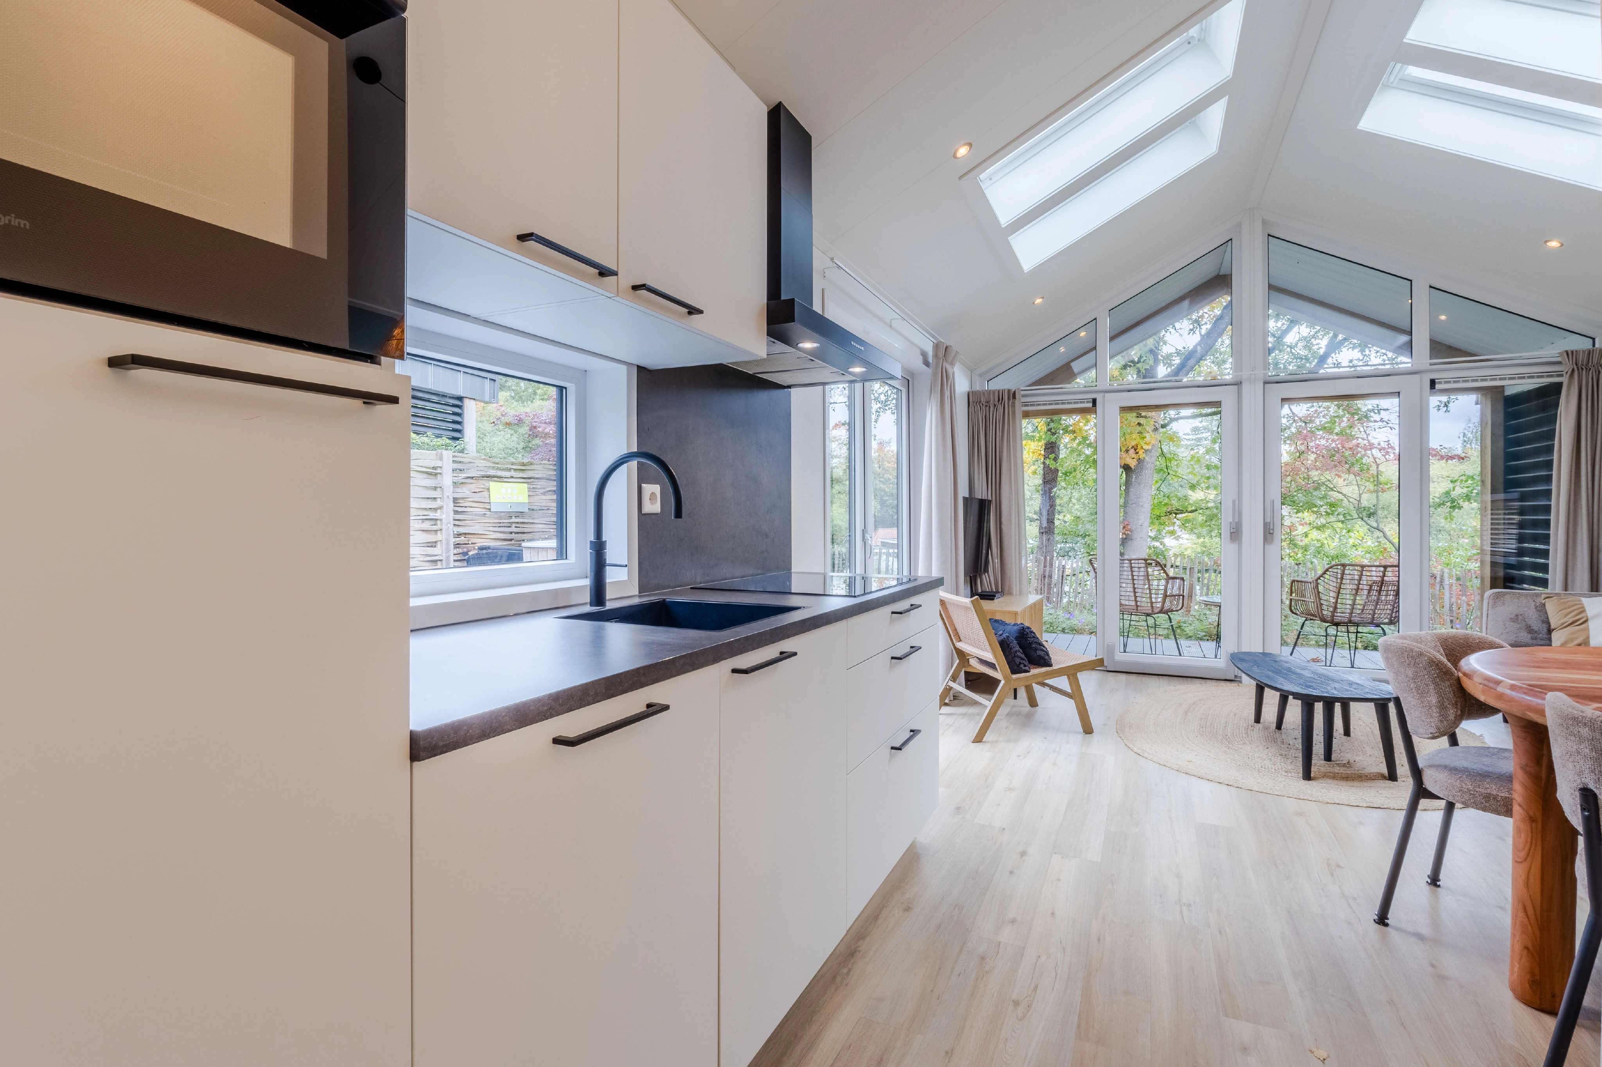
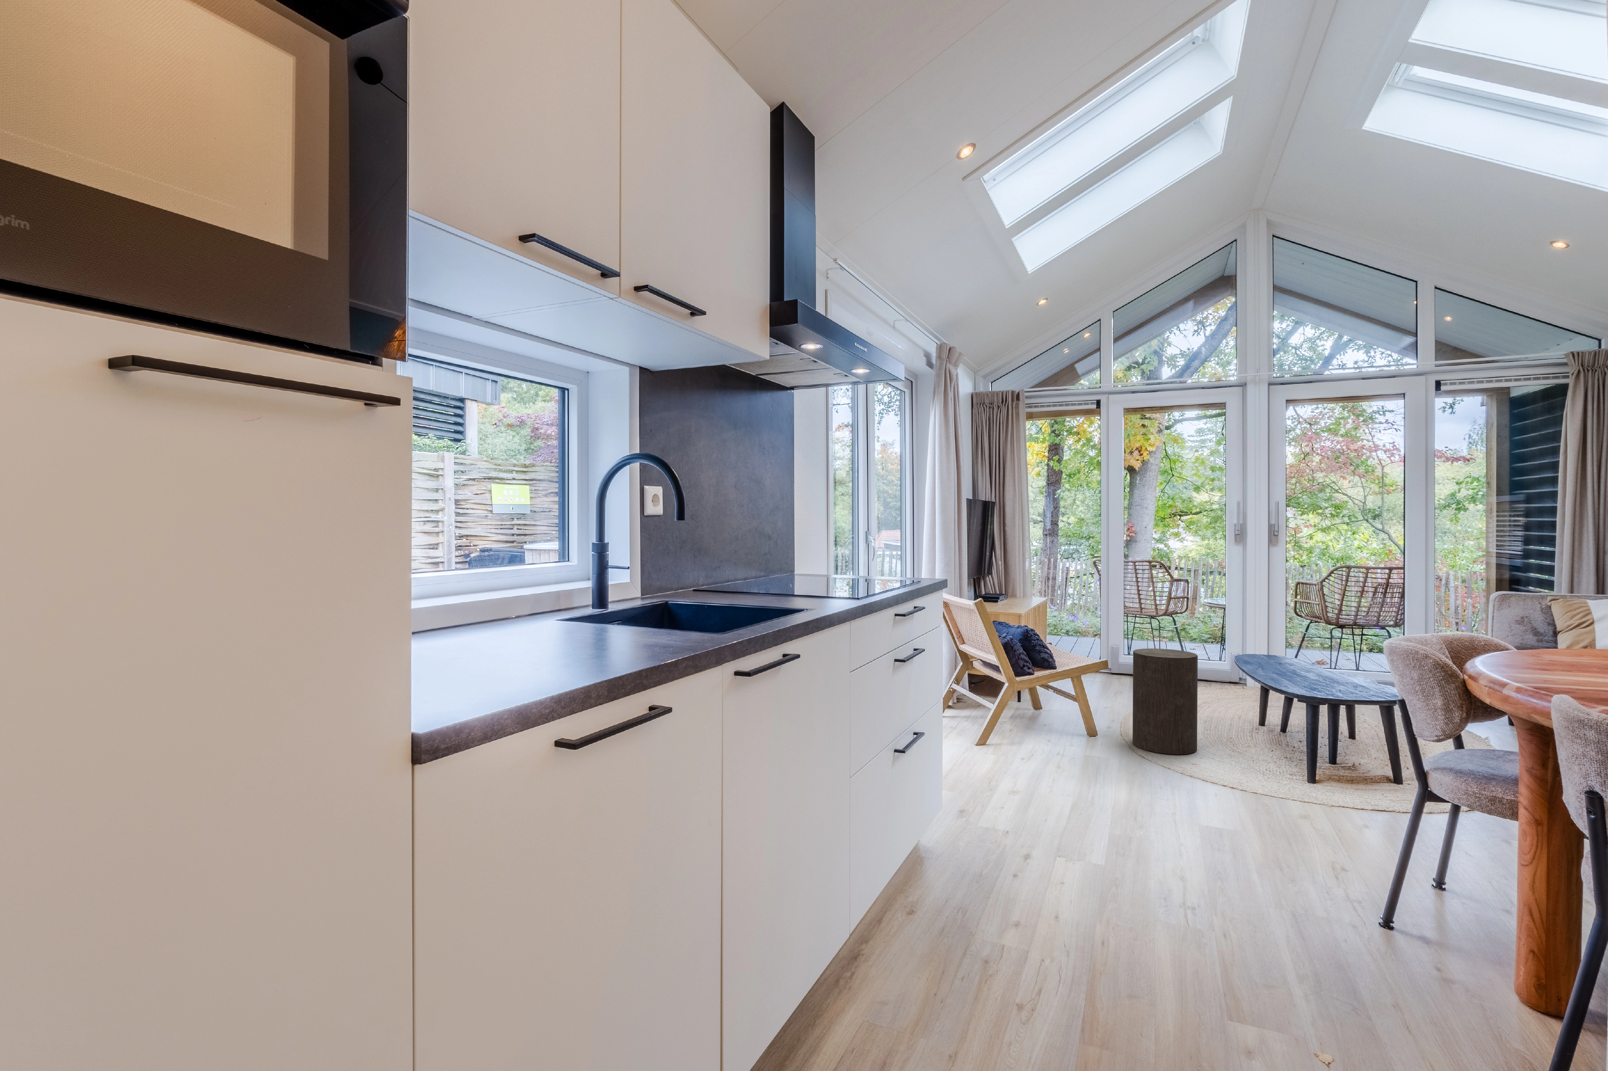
+ stool (1164, 699)
